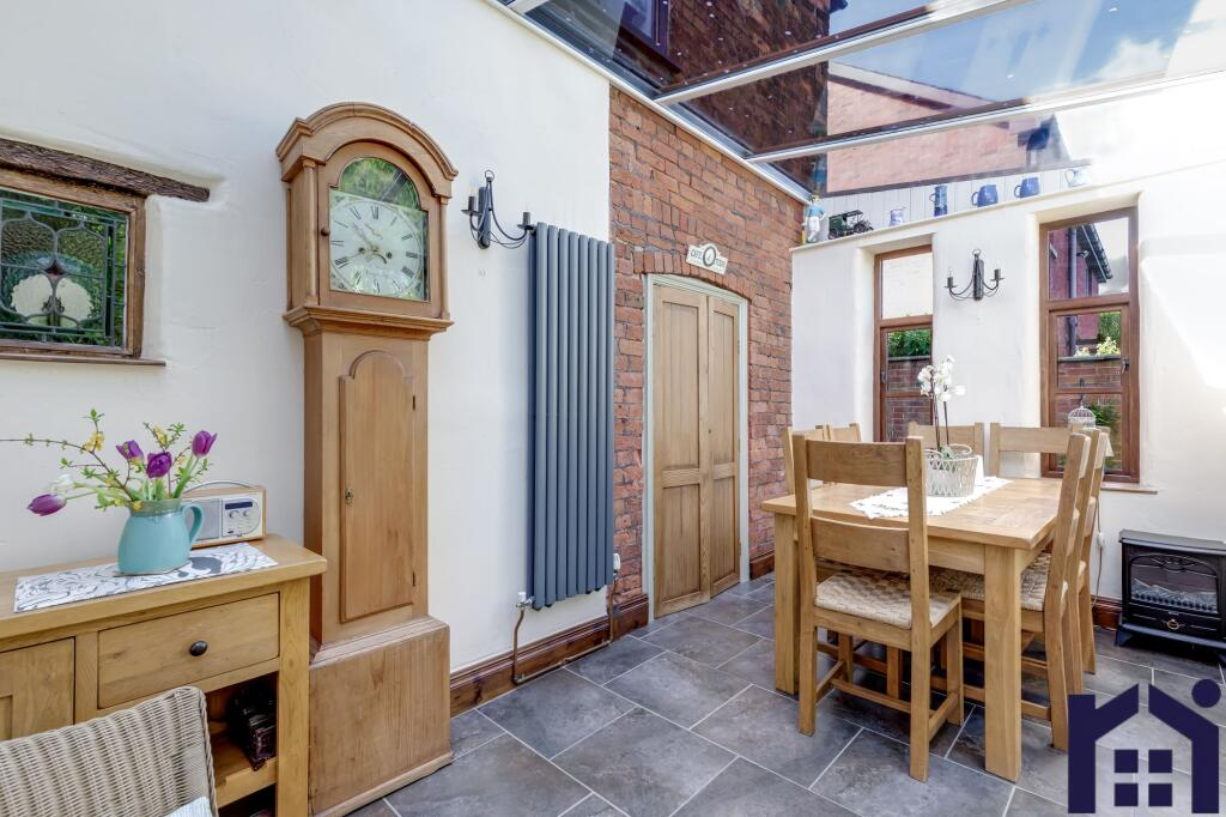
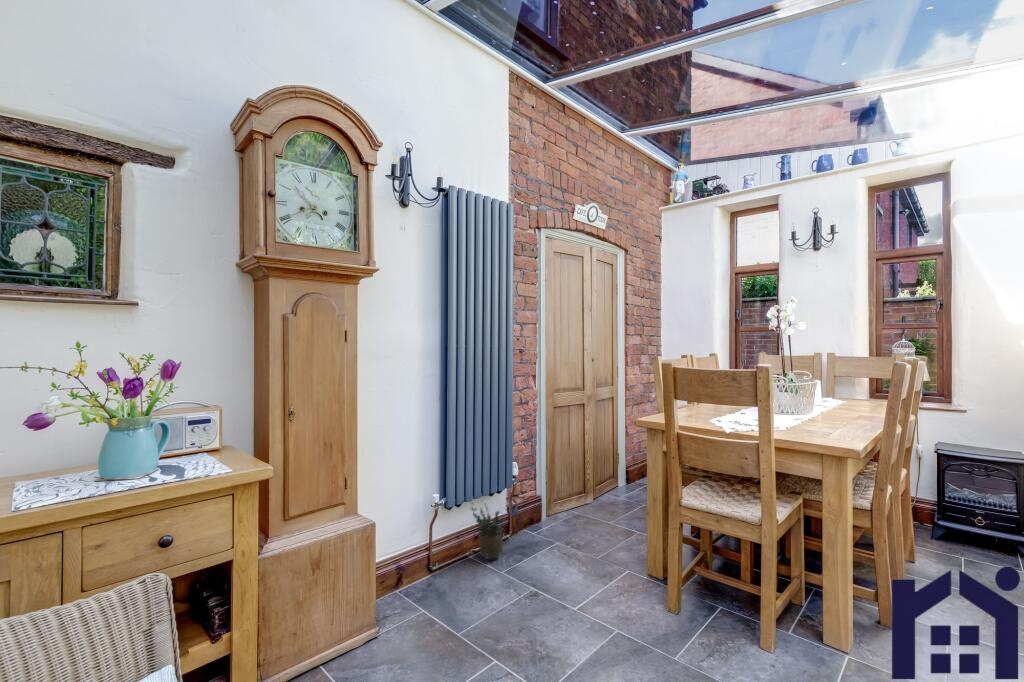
+ potted plant (487, 527)
